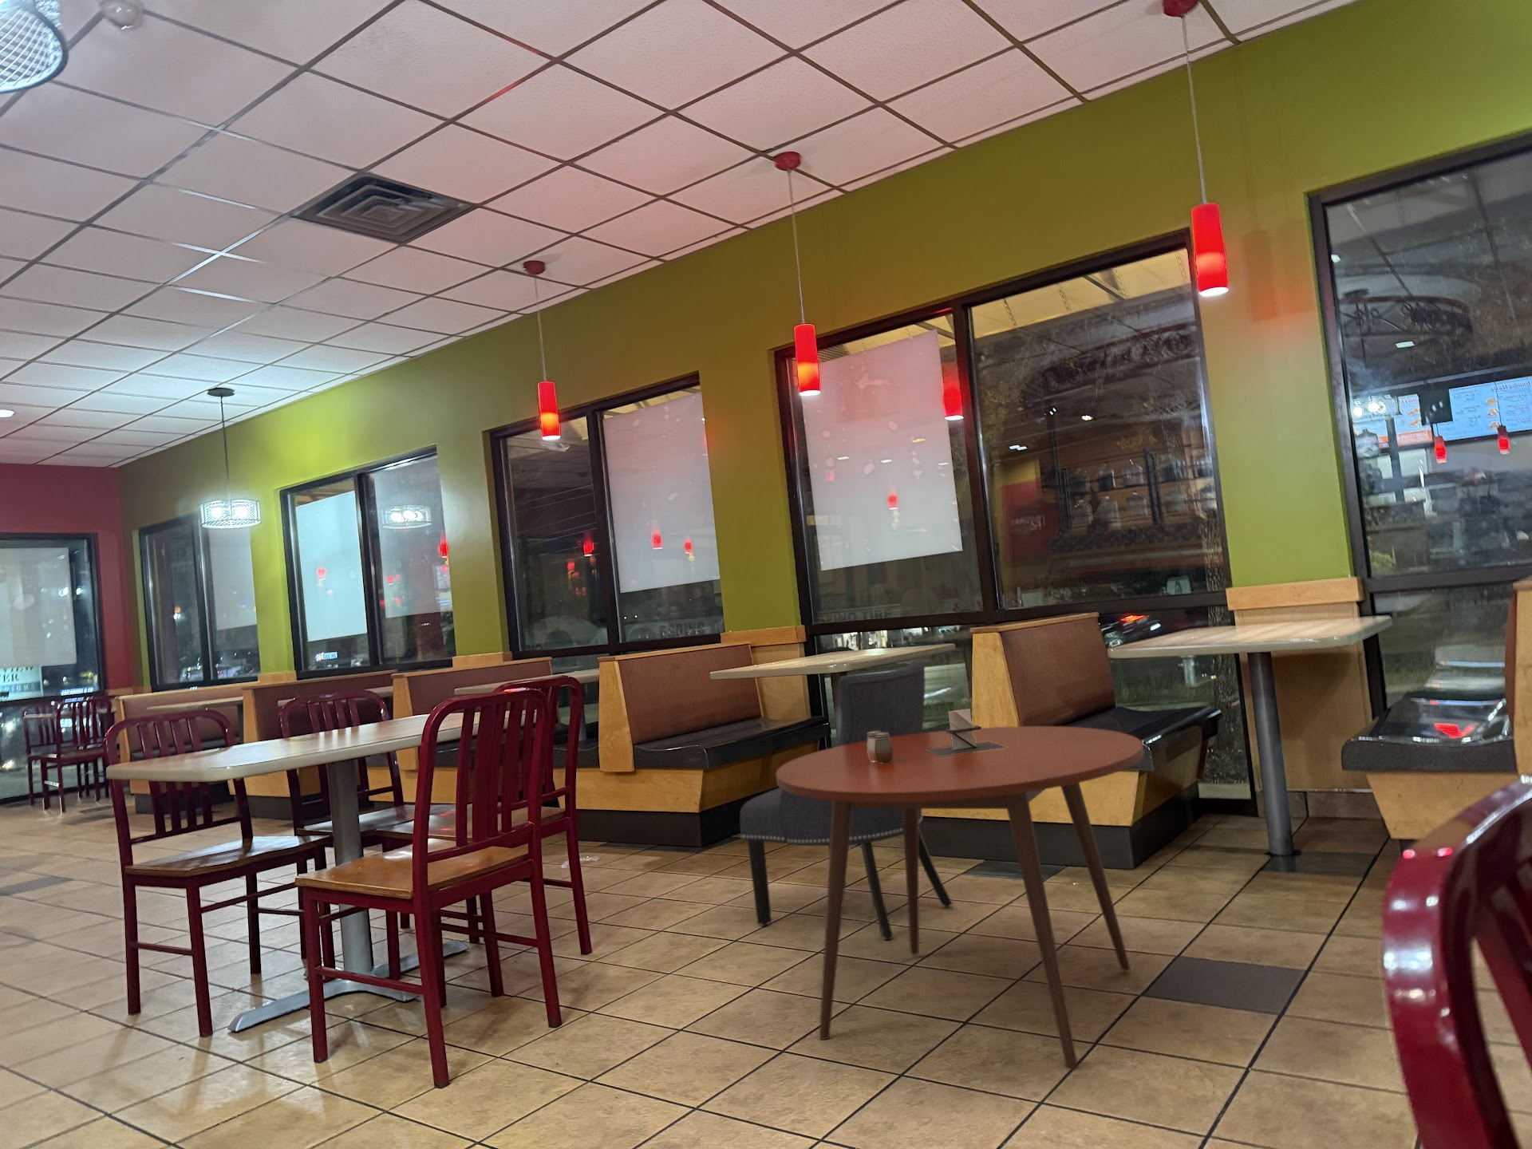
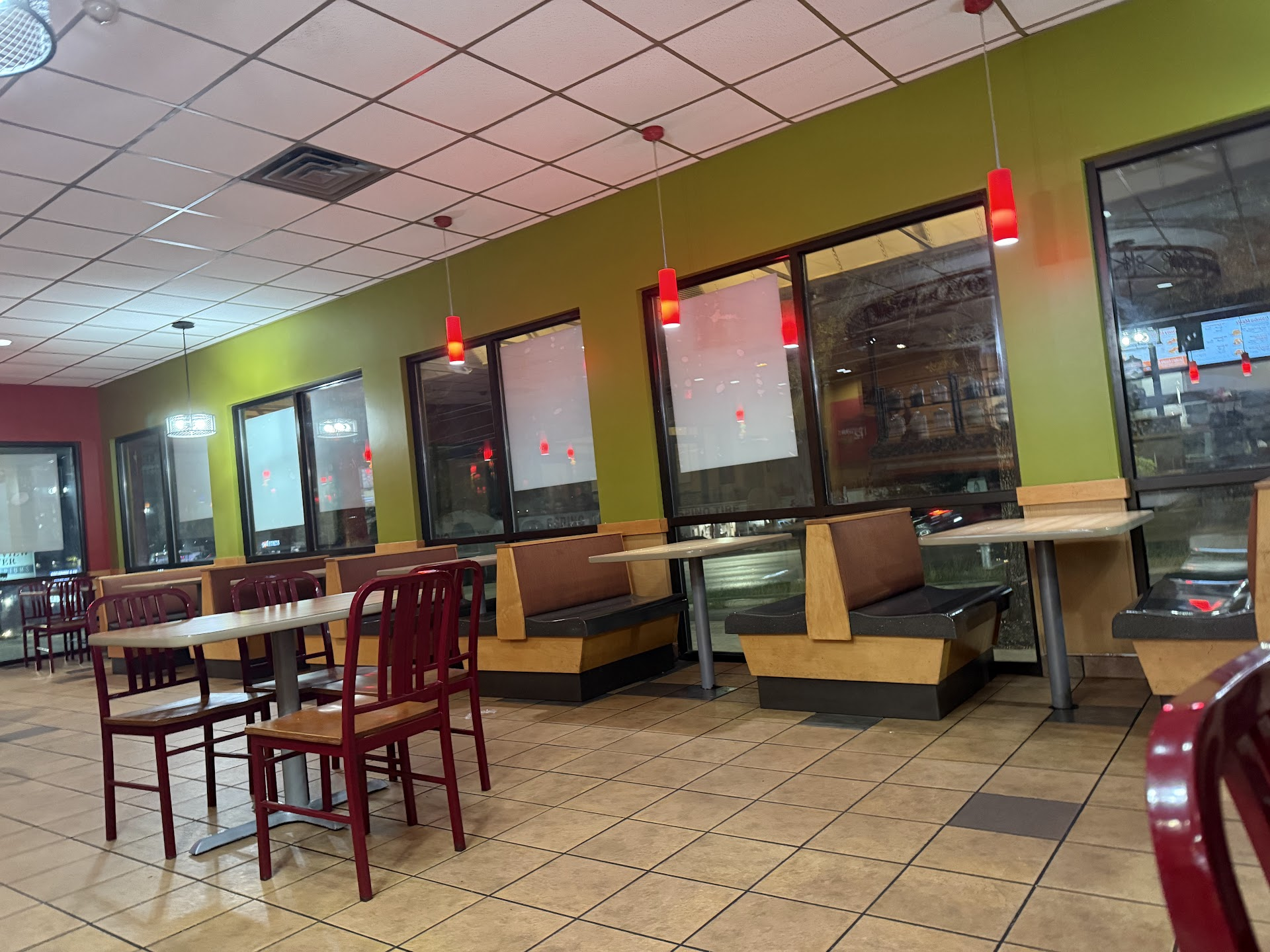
- dining table (918, 879)
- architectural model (963, 729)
- chair (832, 800)
- salt and pepper shaker (879, 746)
